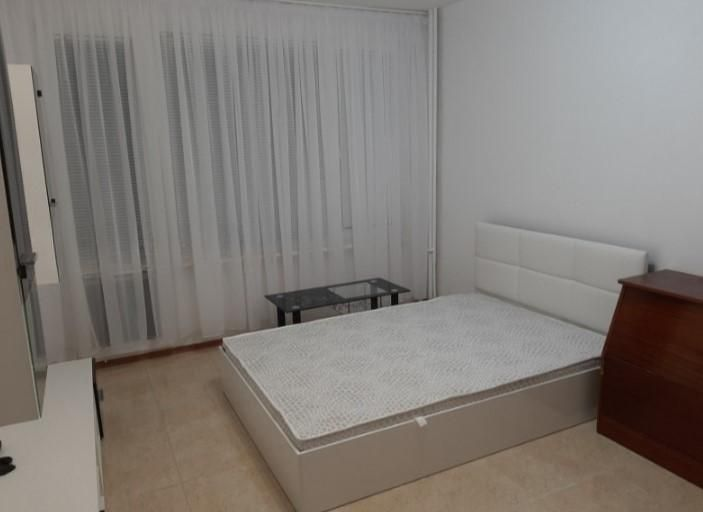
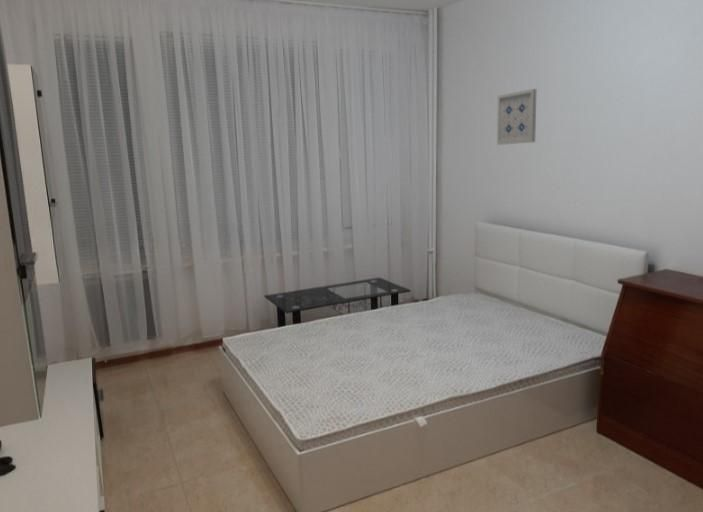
+ wall art (515, 118)
